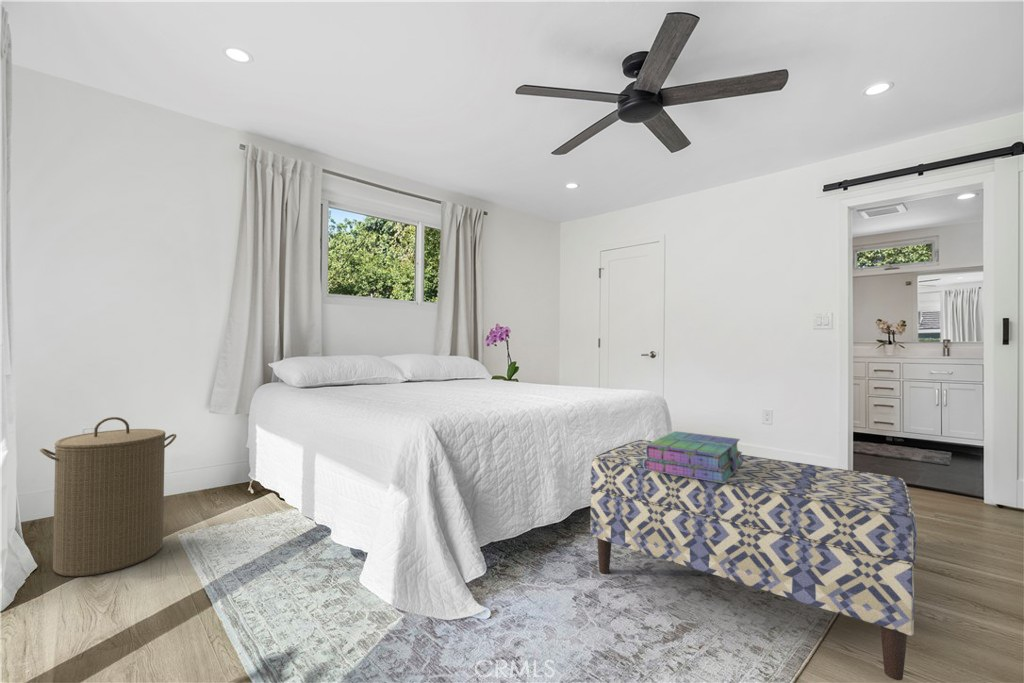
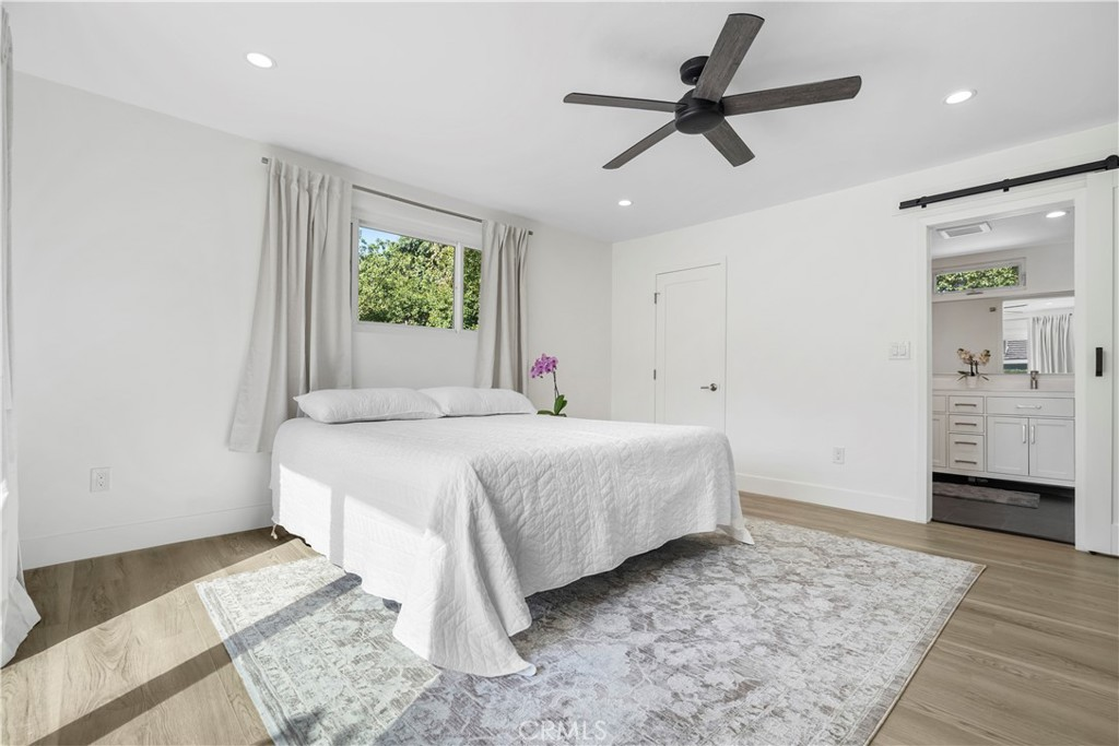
- bench (735, 528)
- laundry hamper (112, 486)
- stack of books (694, 453)
